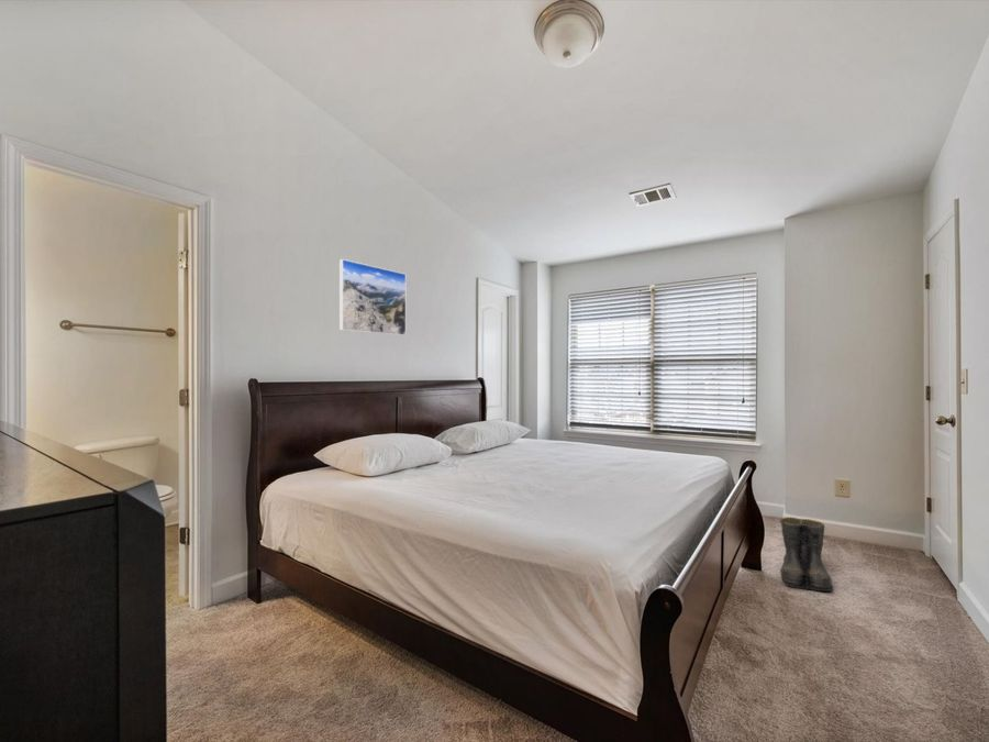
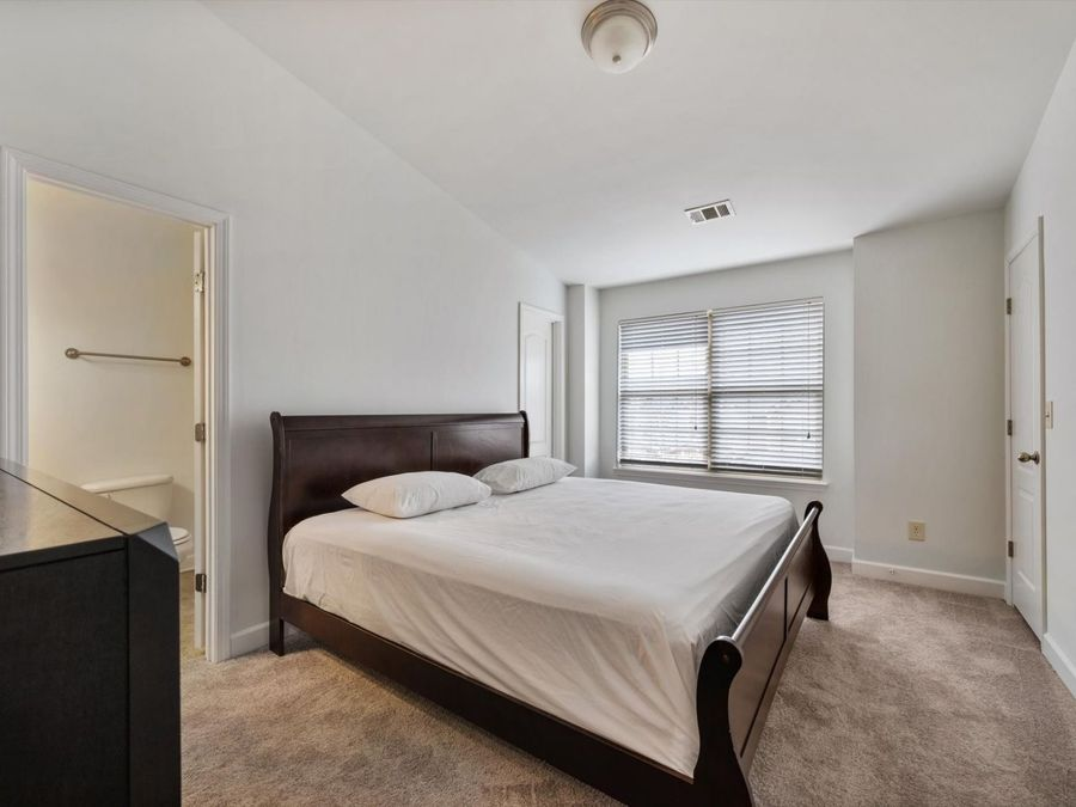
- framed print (375, 300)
- boots (803, 551)
